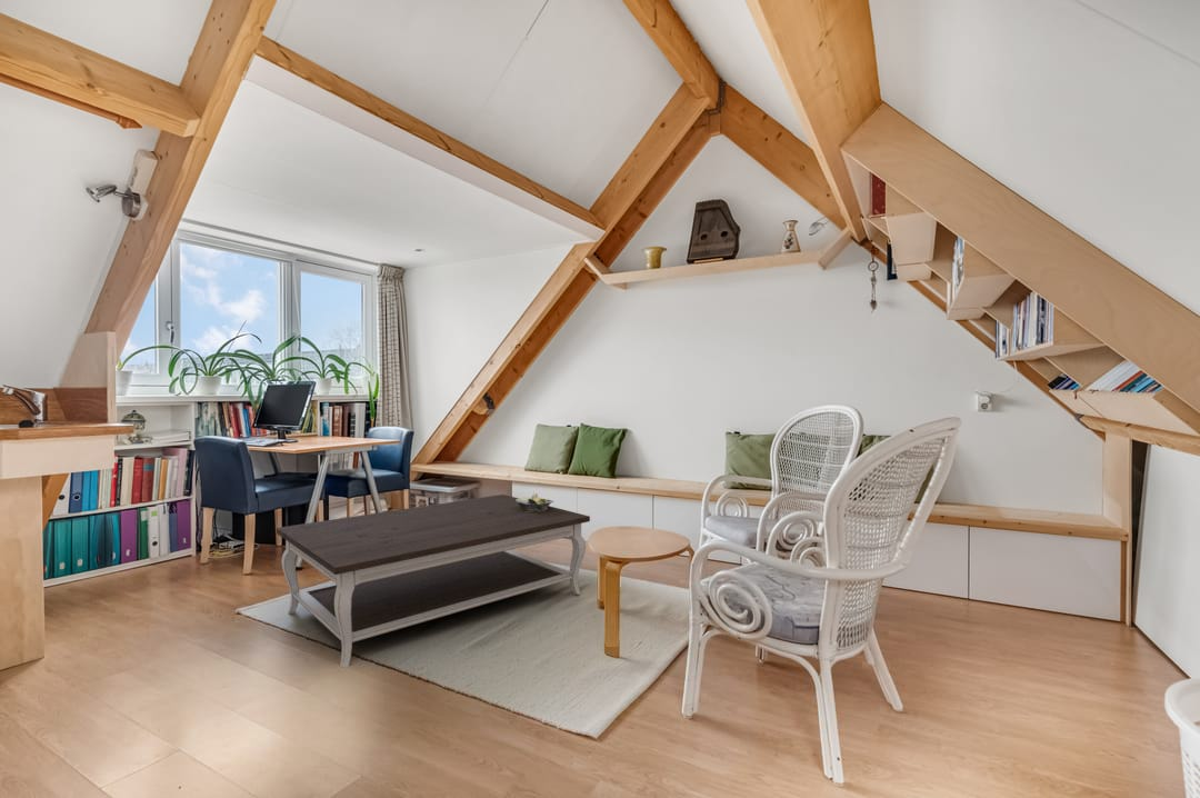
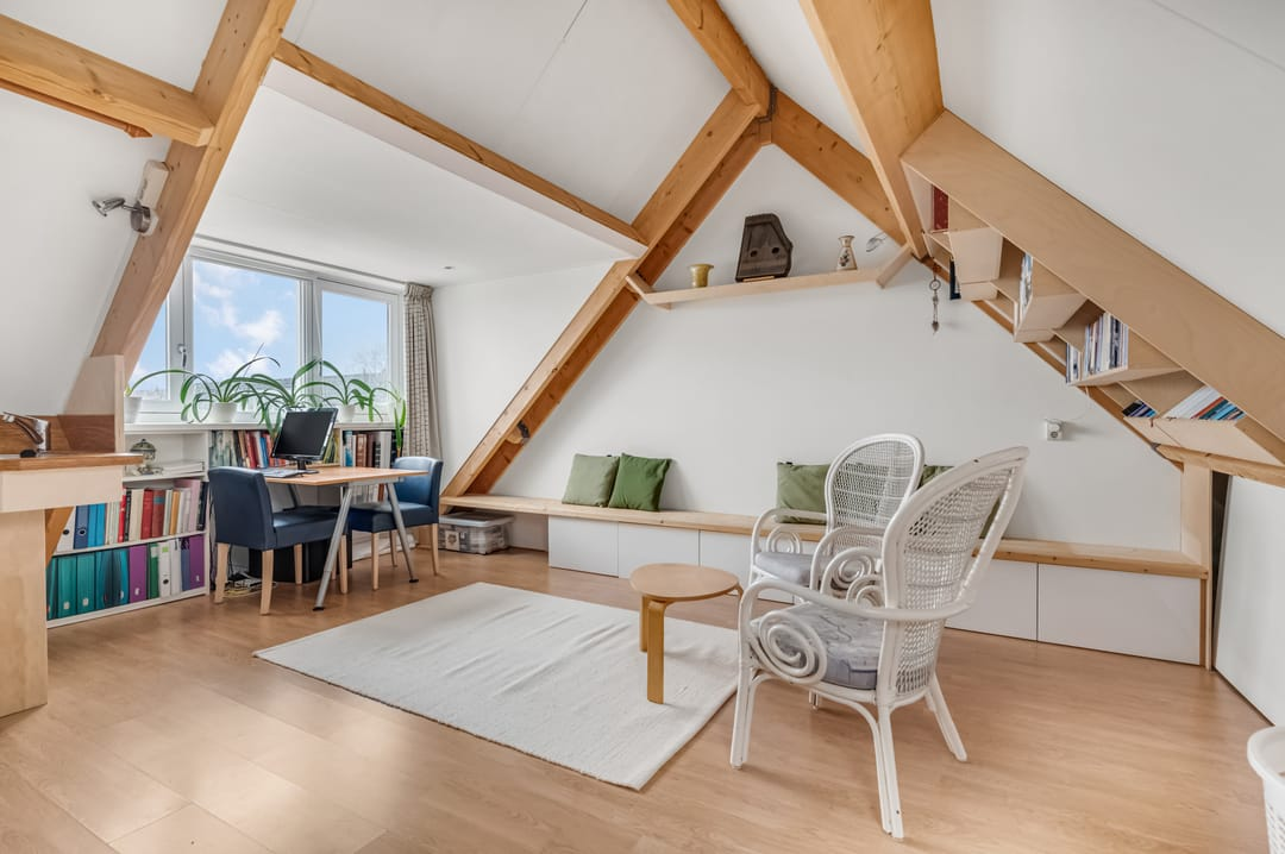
- coffee table (440, 562)
- decorative bowl (537, 500)
